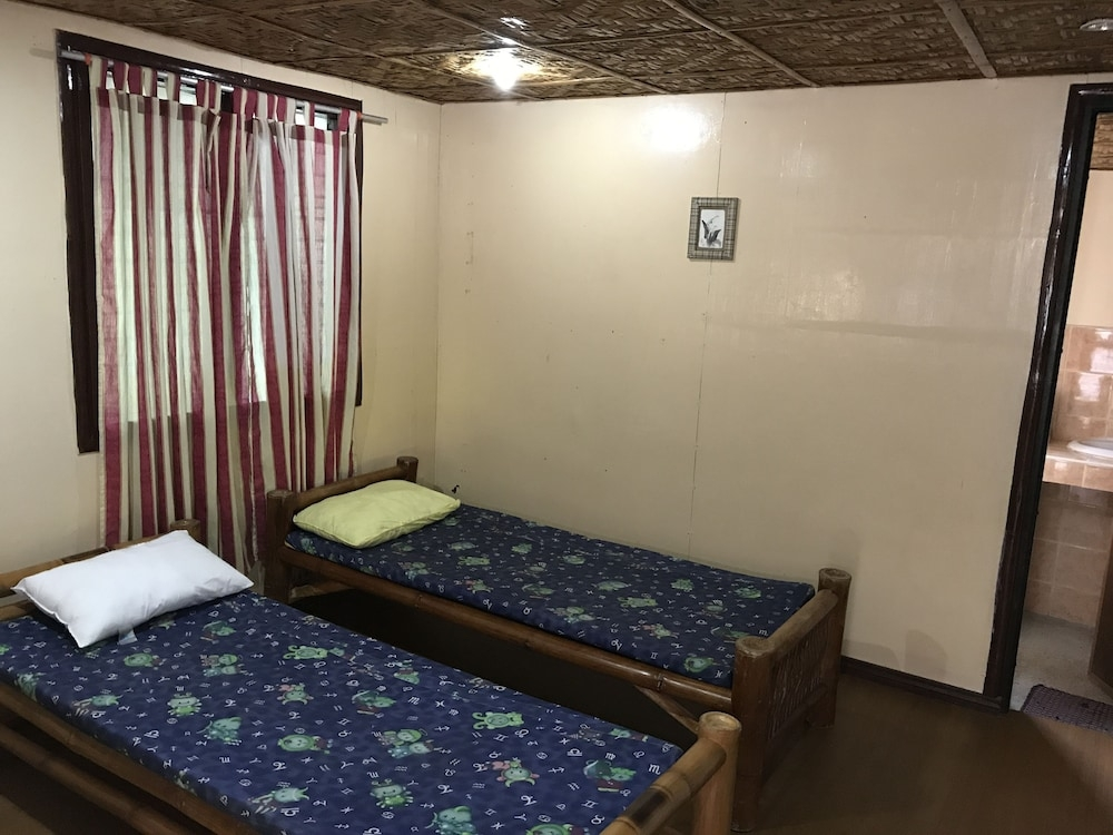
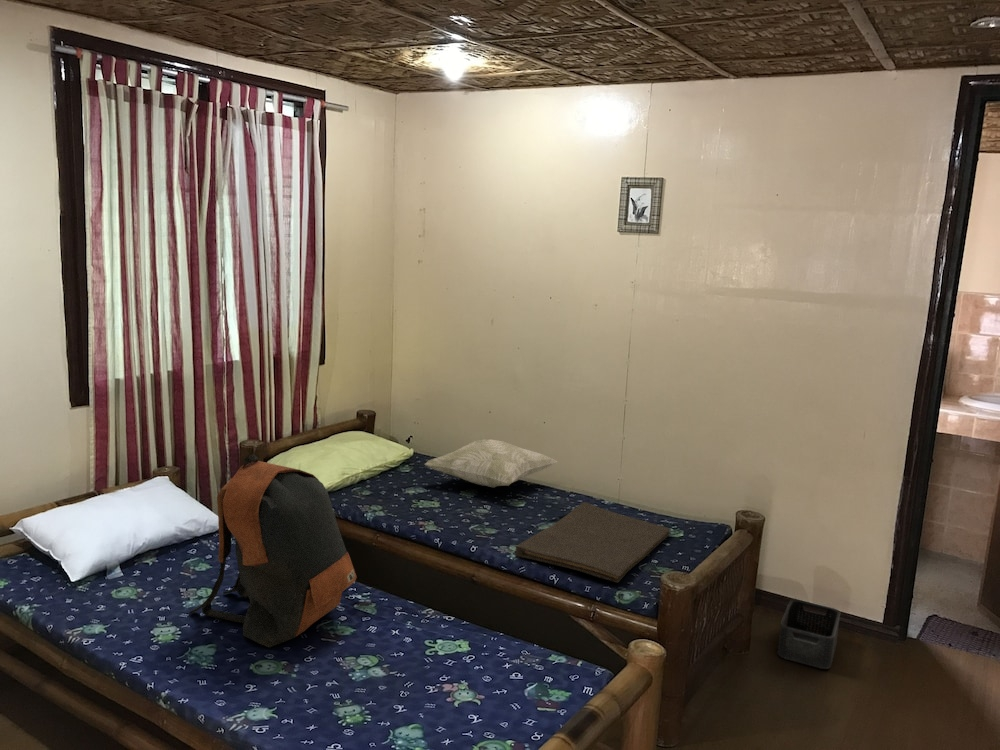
+ storage bin (809, 632)
+ backpack (272, 539)
+ hand towel (598, 539)
+ decorative pillow (492, 462)
